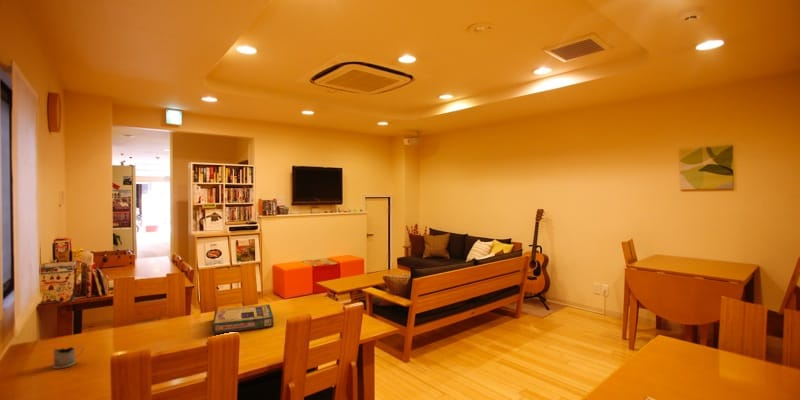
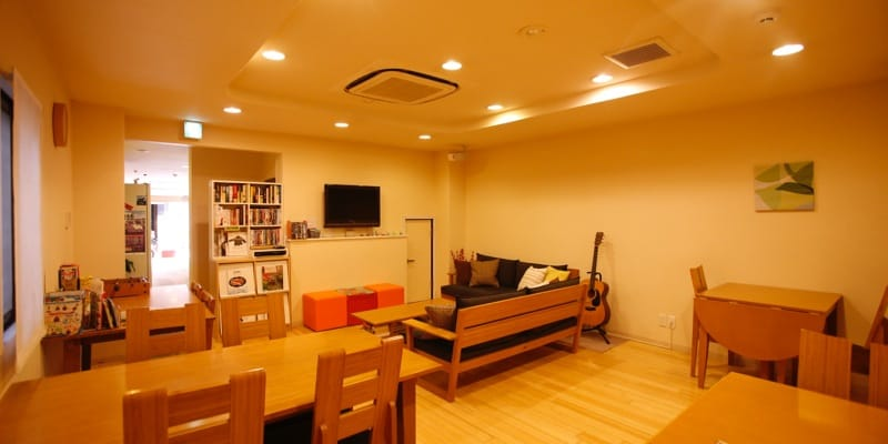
- tea glass holder (68, 354)
- video game box (243, 317)
